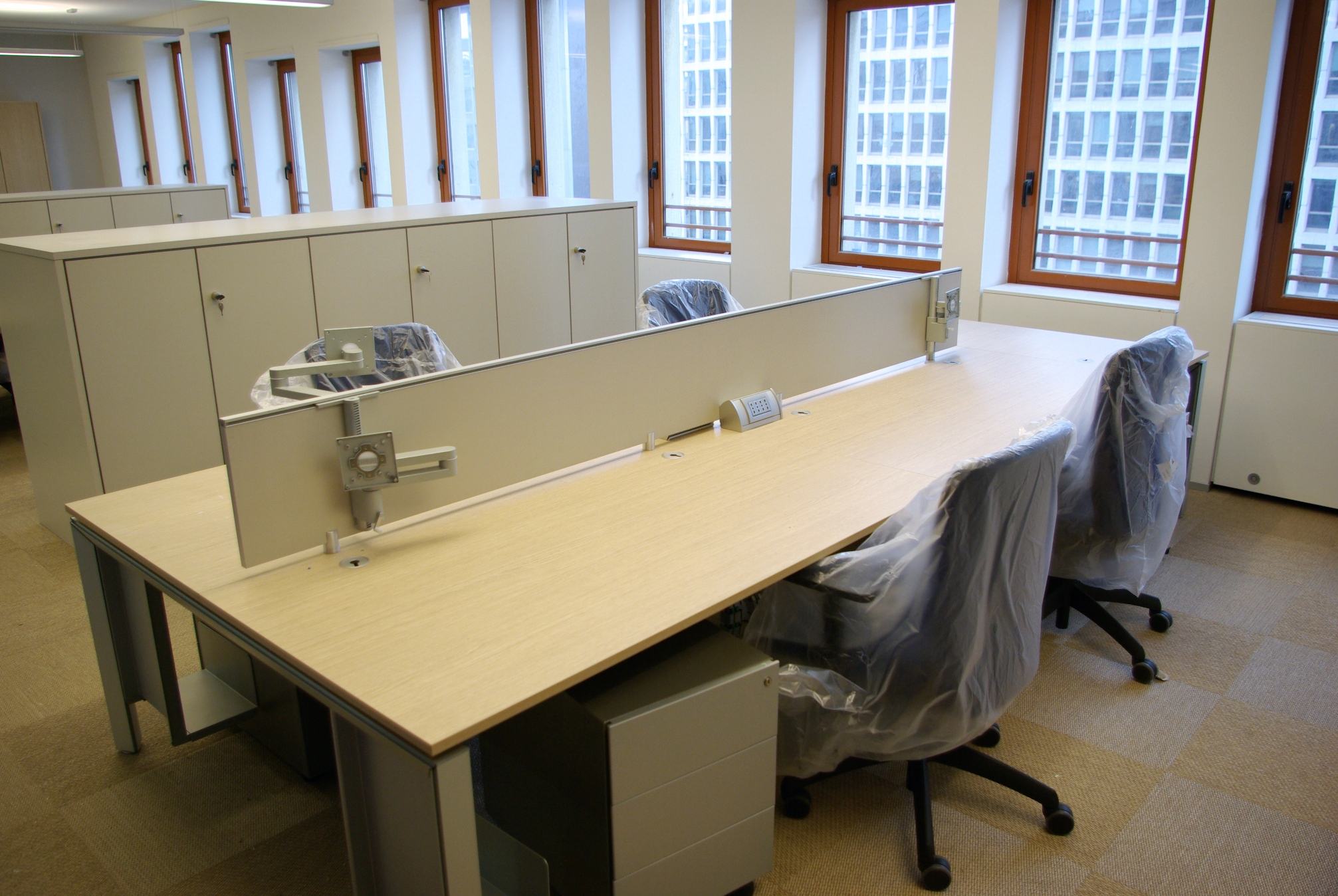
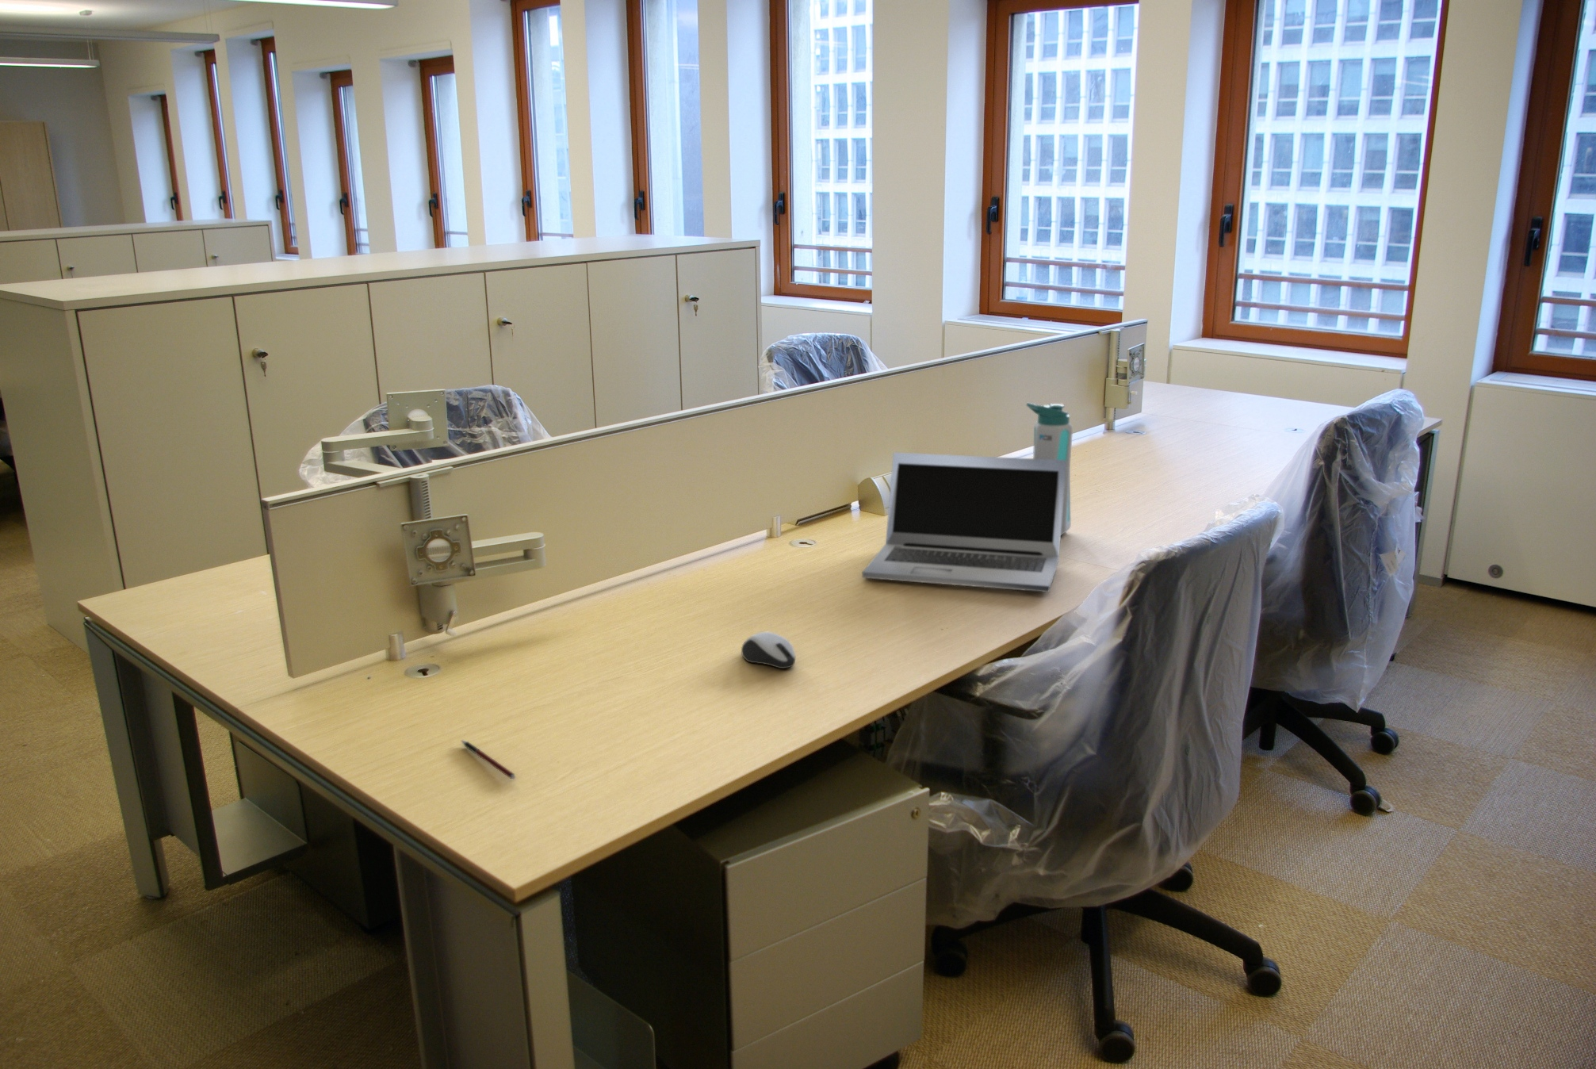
+ computer mouse (768, 648)
+ laptop (966, 519)
+ water bottle (1051, 459)
+ pen (485, 758)
